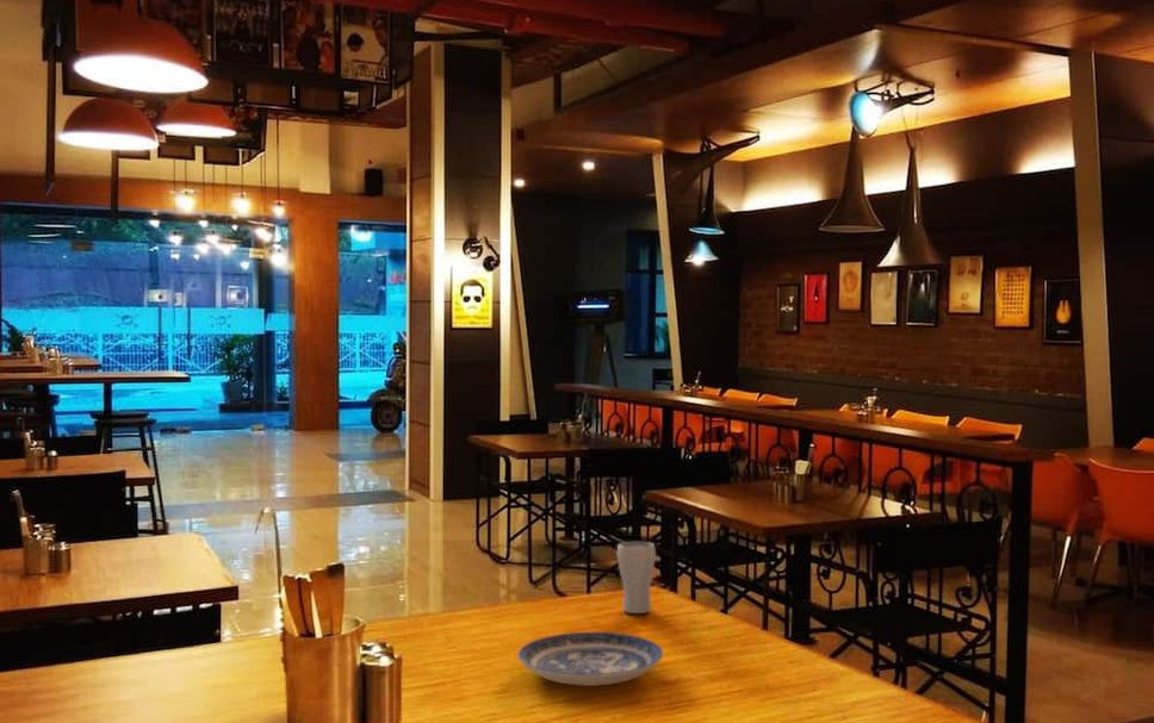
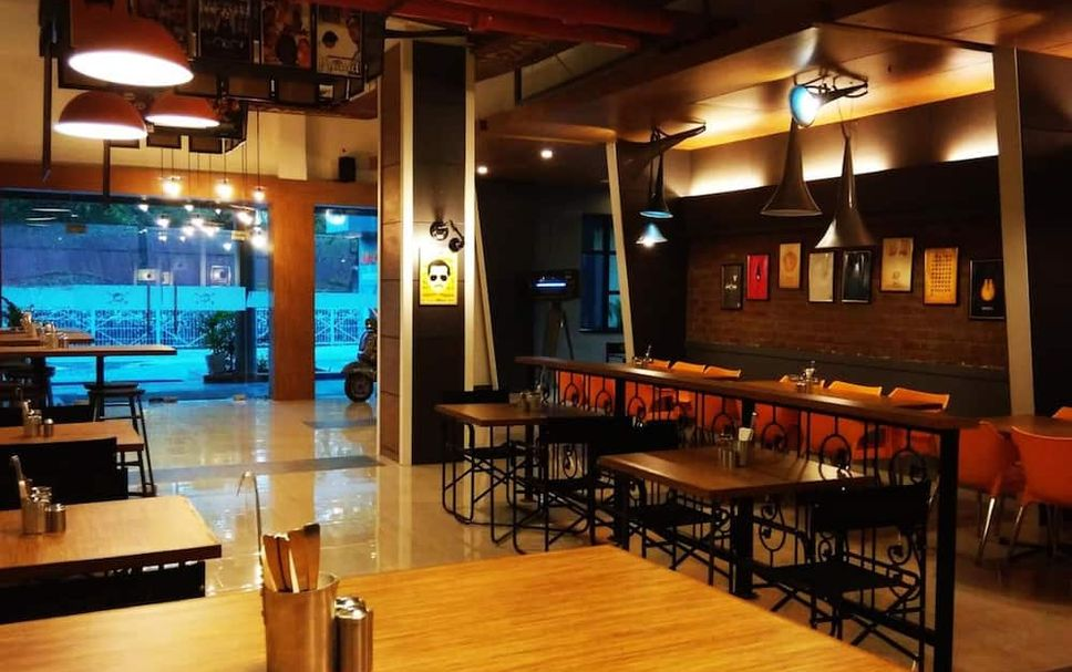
- drinking glass (637, 578)
- plate (590, 661)
